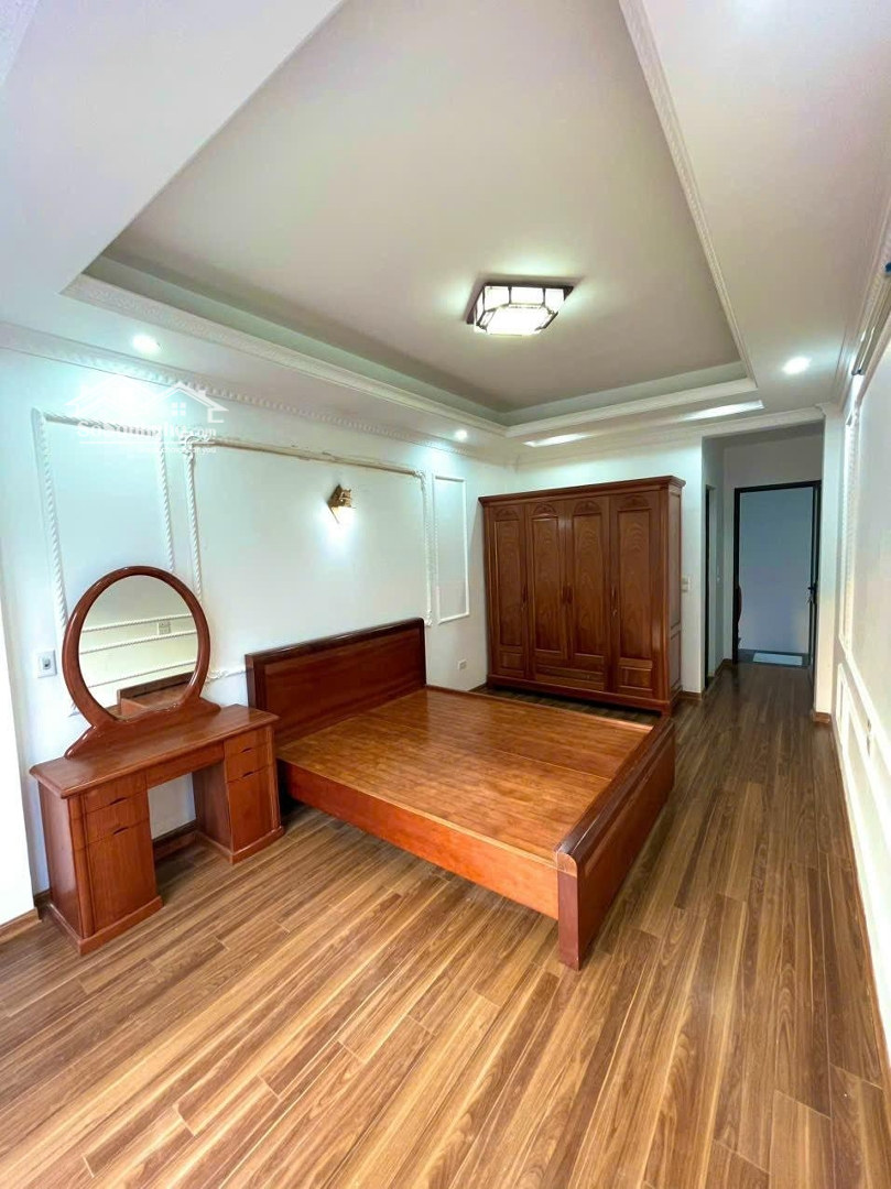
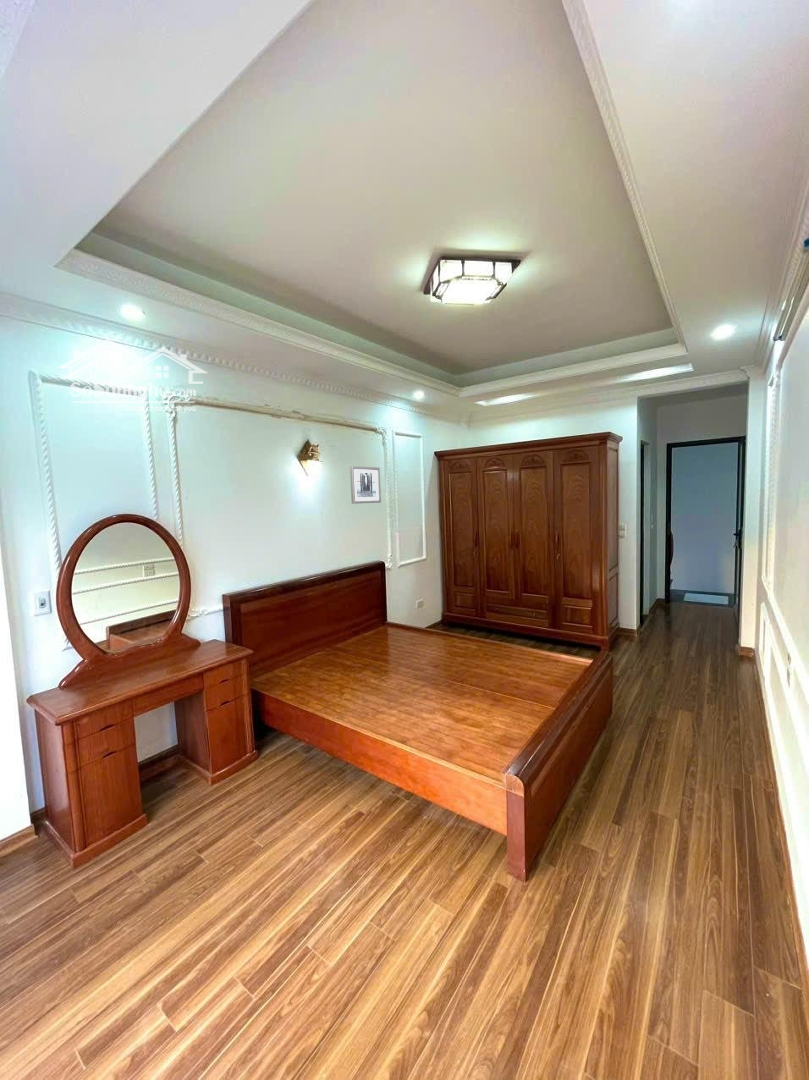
+ wall art (366, 485)
